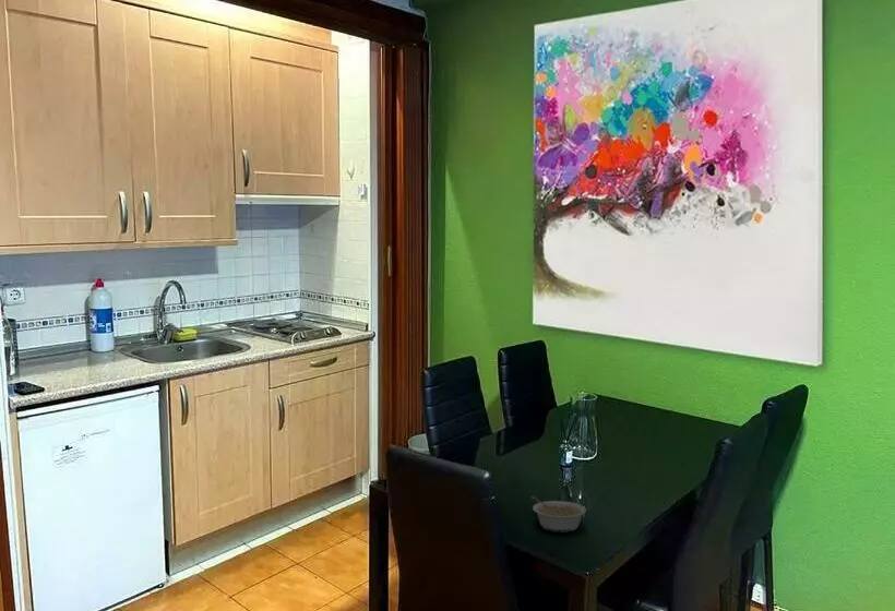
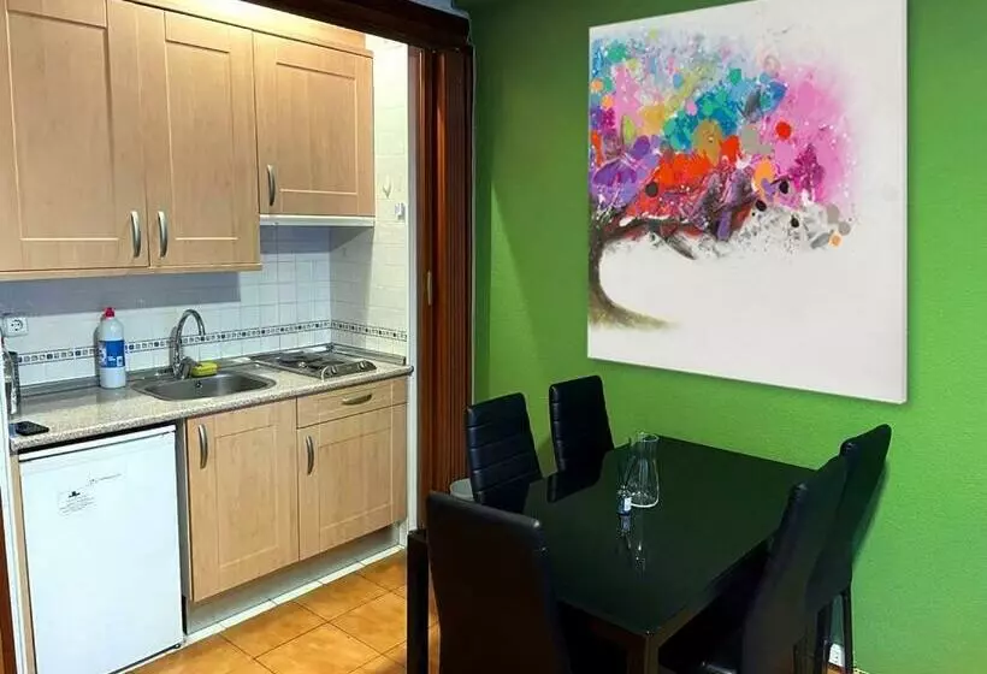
- legume (557, 515)
